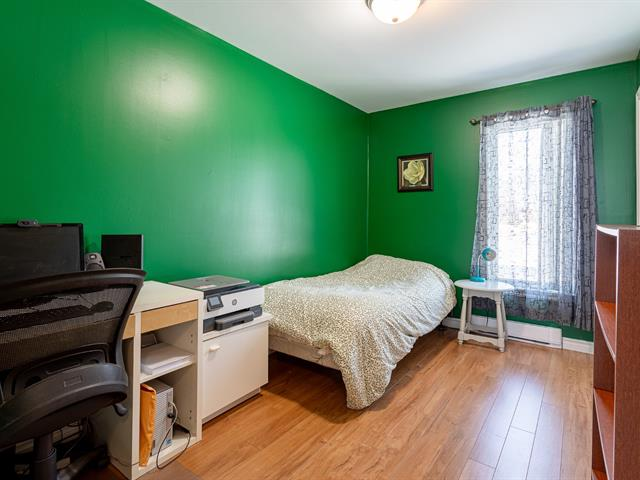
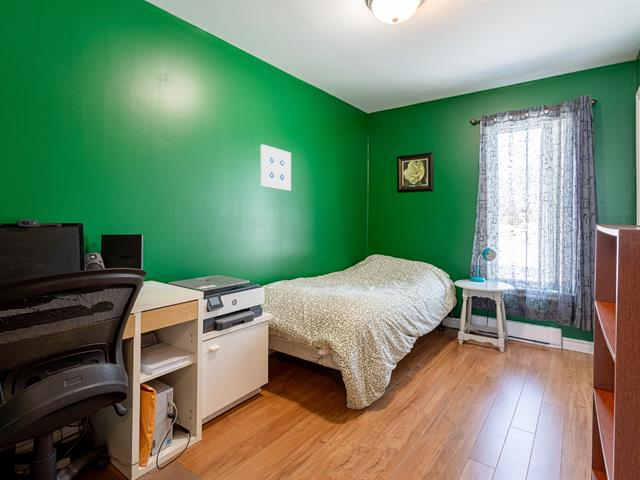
+ wall art (276, 168)
